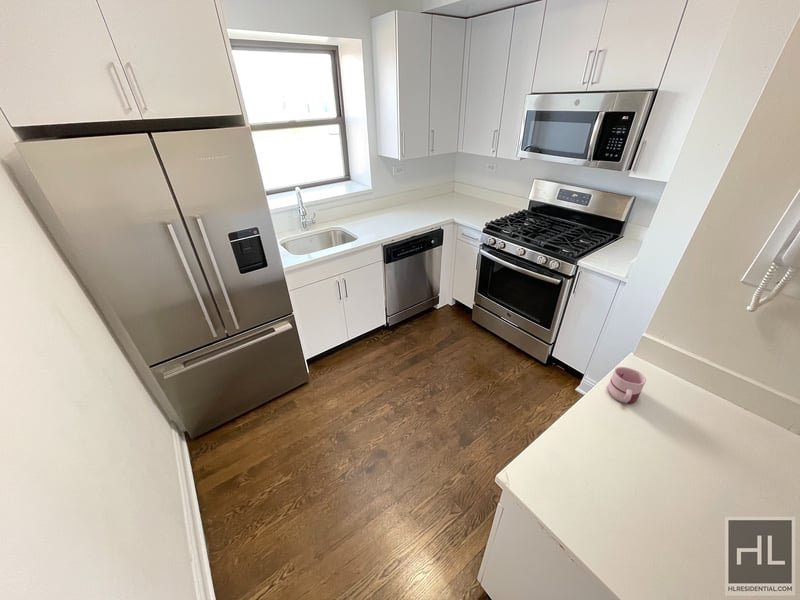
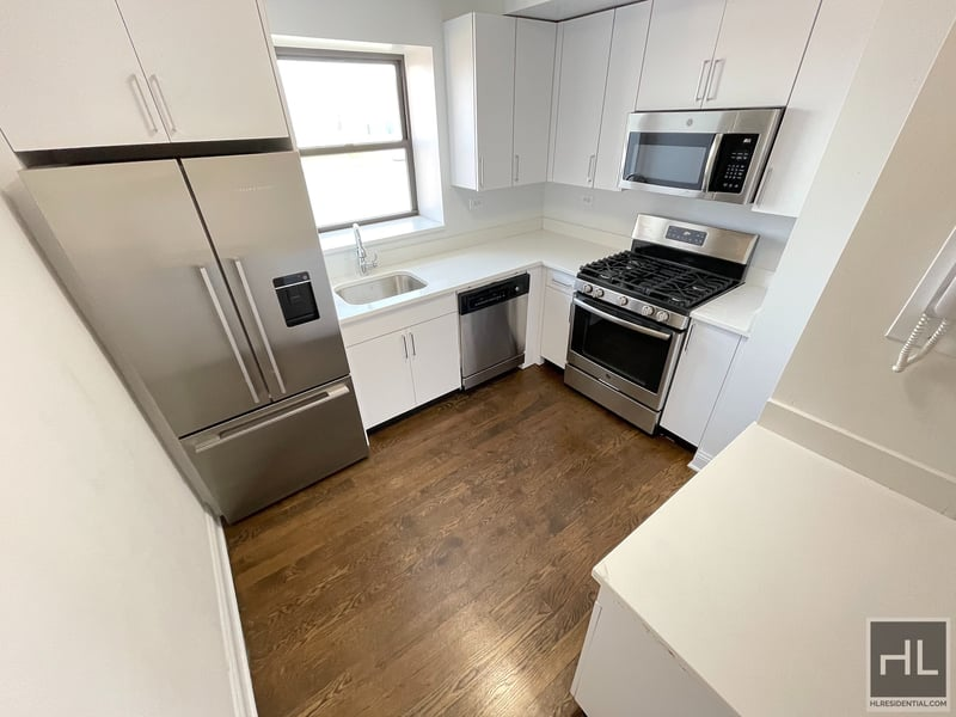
- mug (626, 385)
